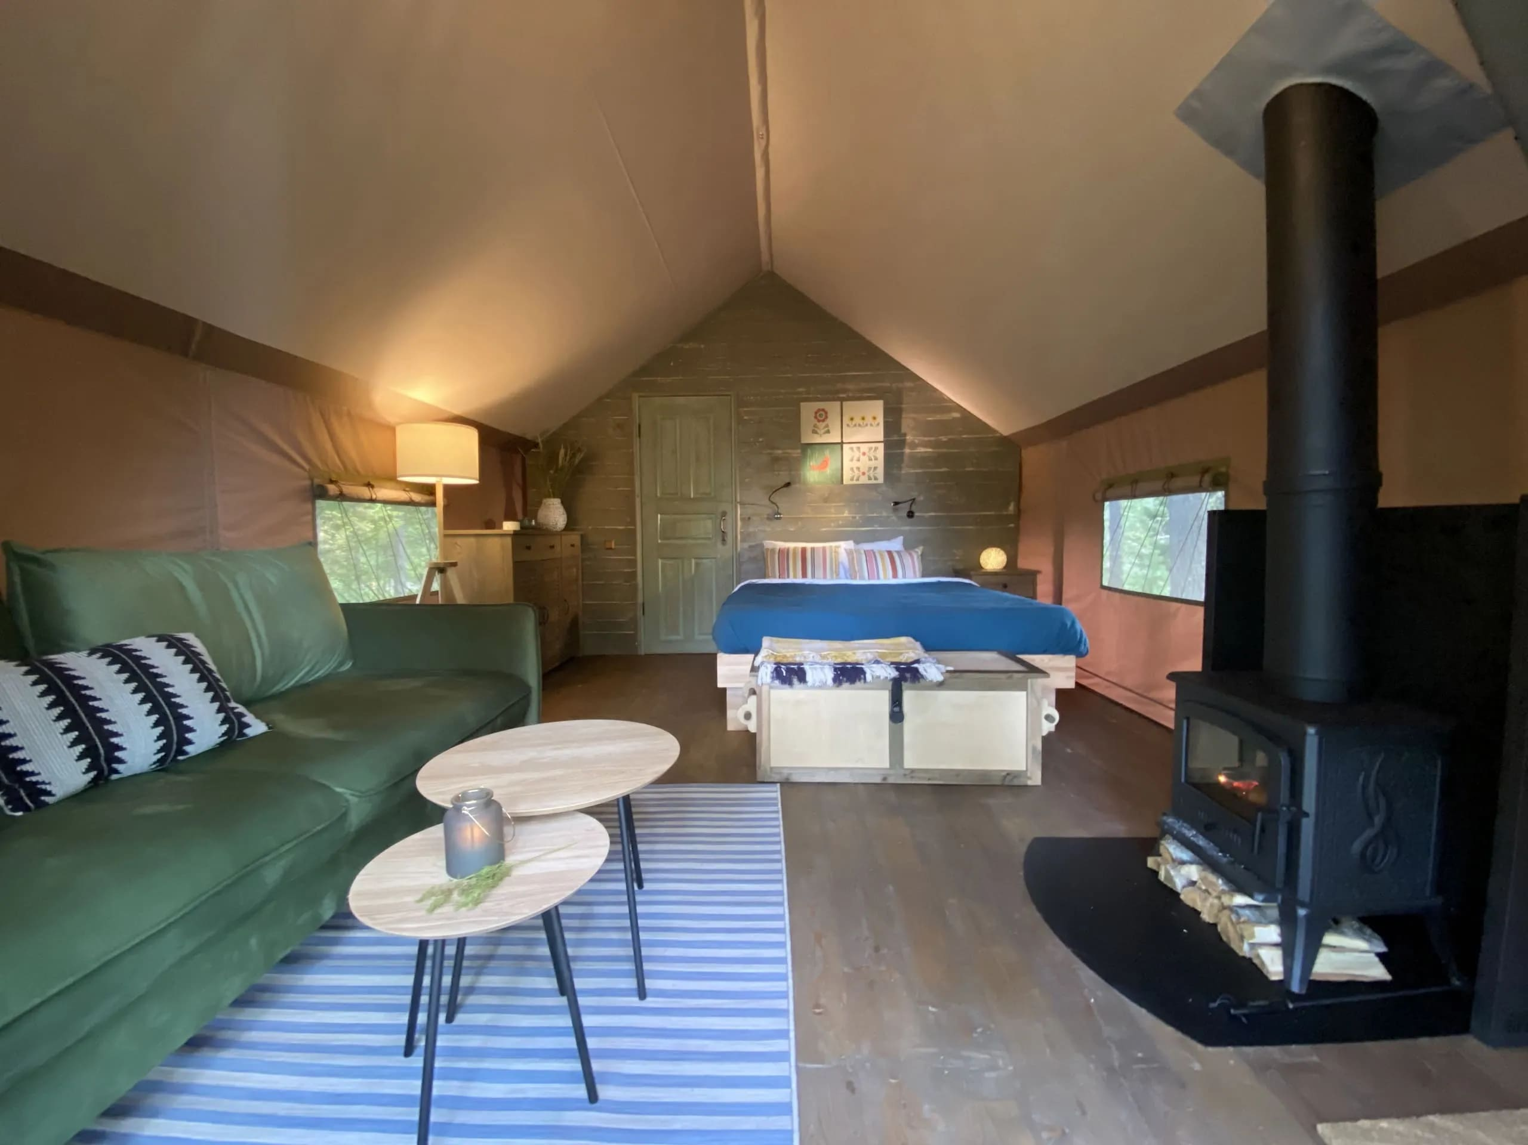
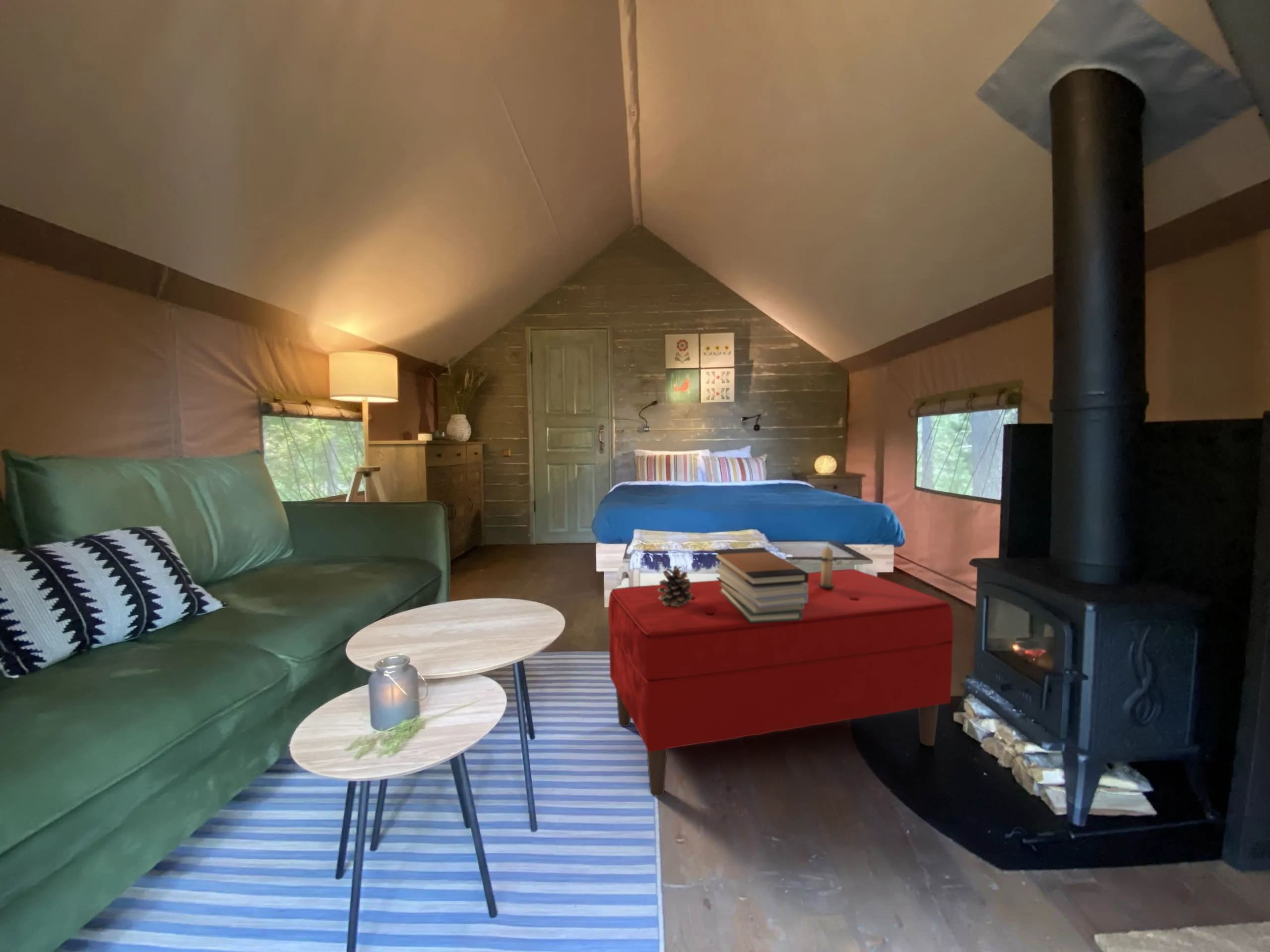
+ bench (771, 664)
+ pinecone (675, 584)
+ book stack (757, 586)
+ candle (826, 566)
